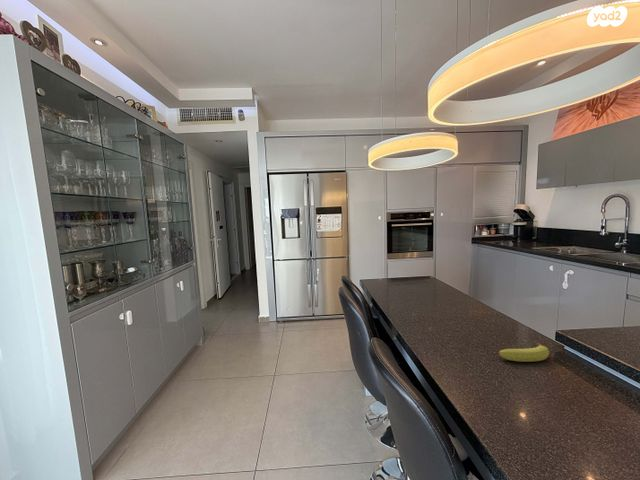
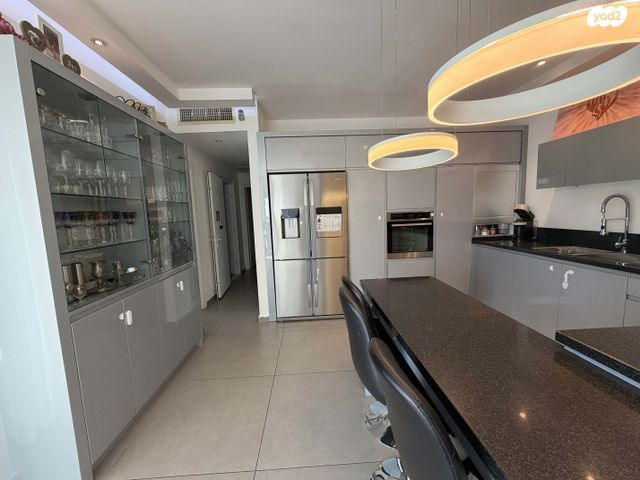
- fruit (523, 350)
